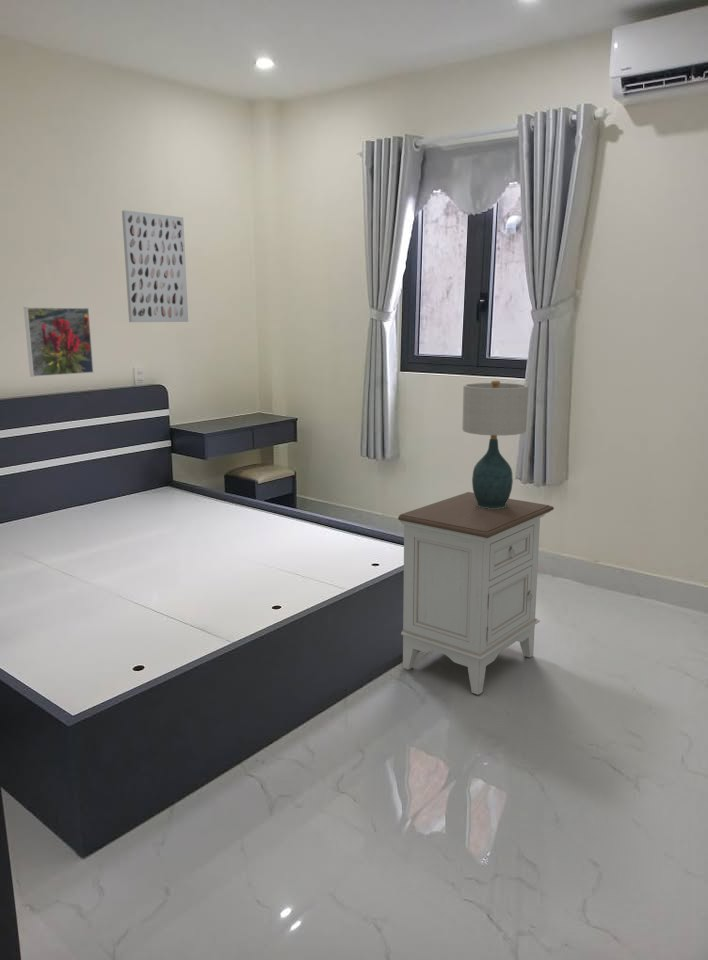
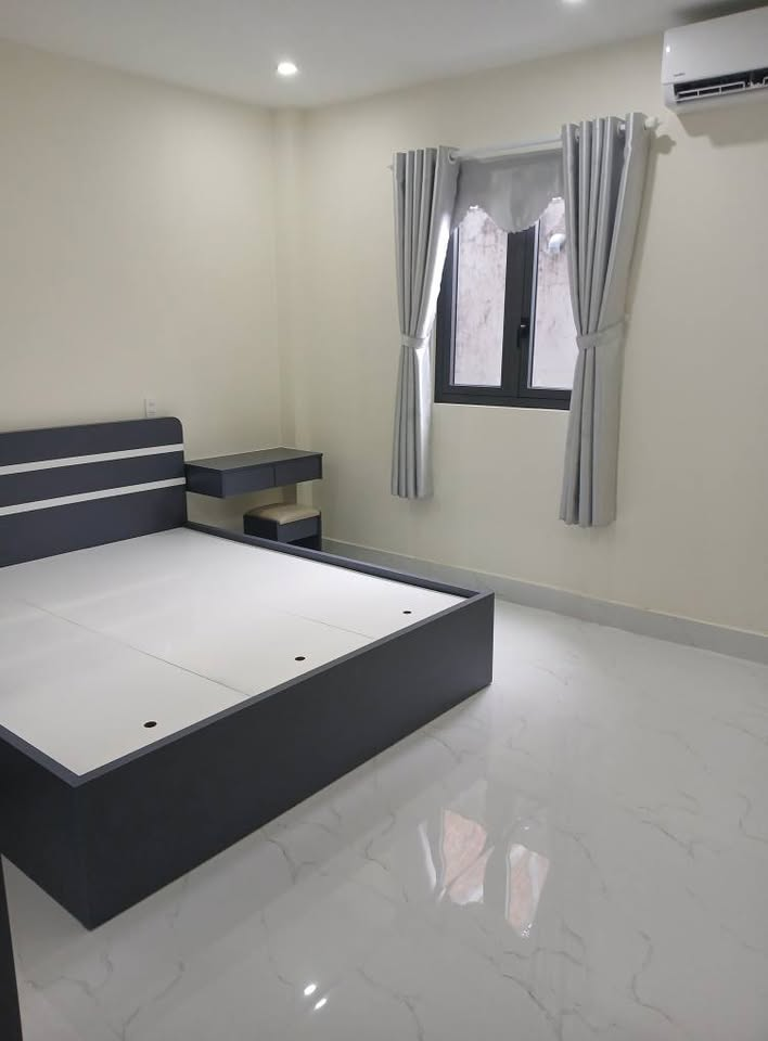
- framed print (60, 341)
- wall art (156, 268)
- table lamp (493, 443)
- nightstand (475, 588)
